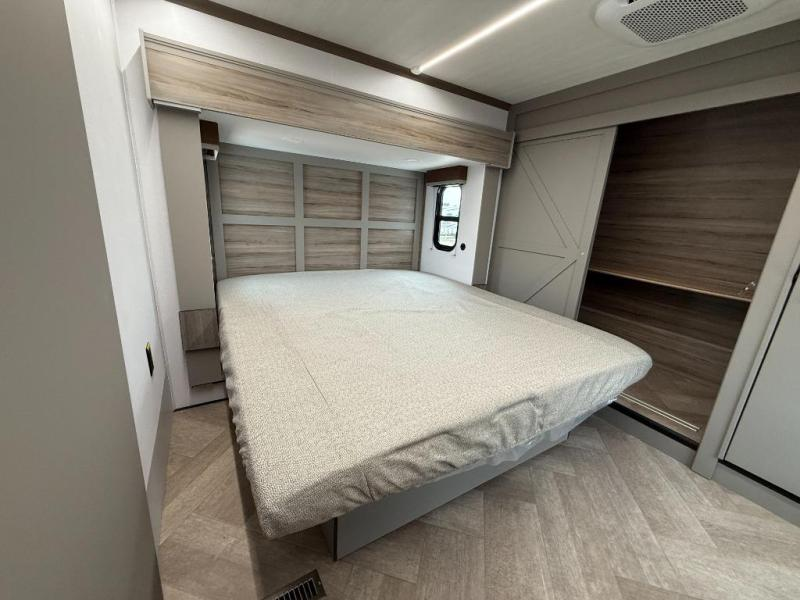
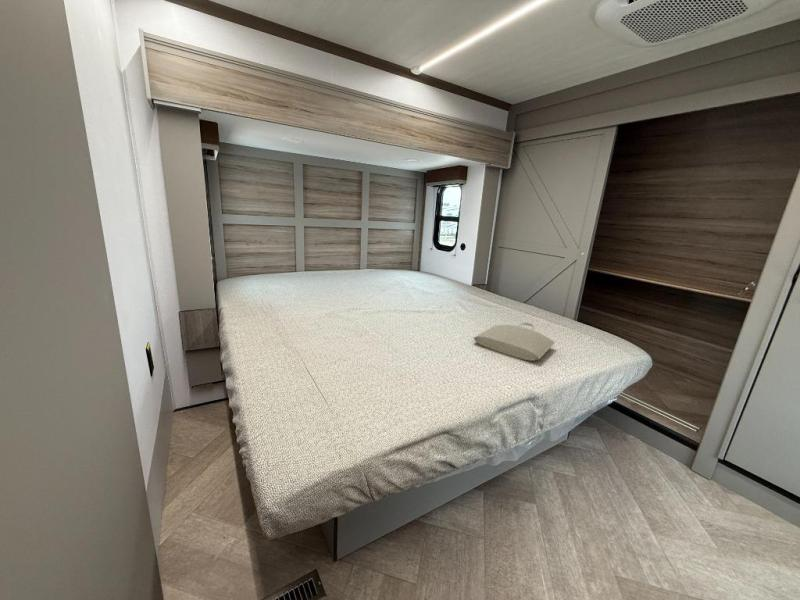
+ tote bag (517, 337)
